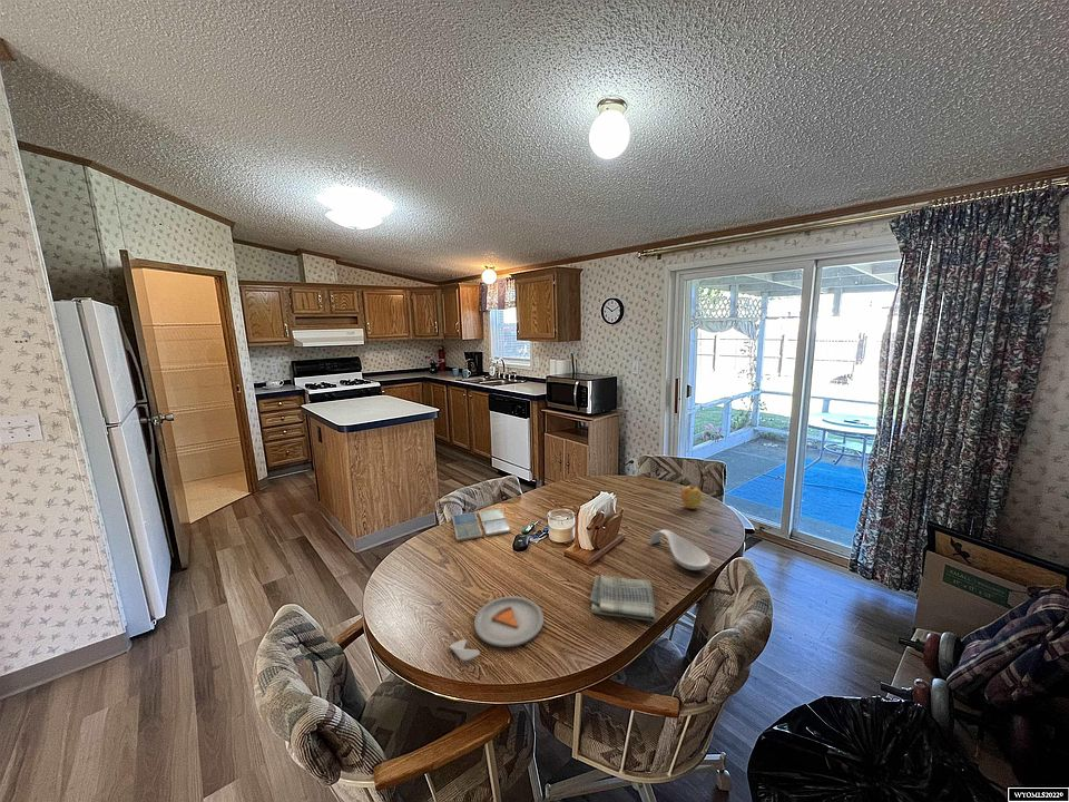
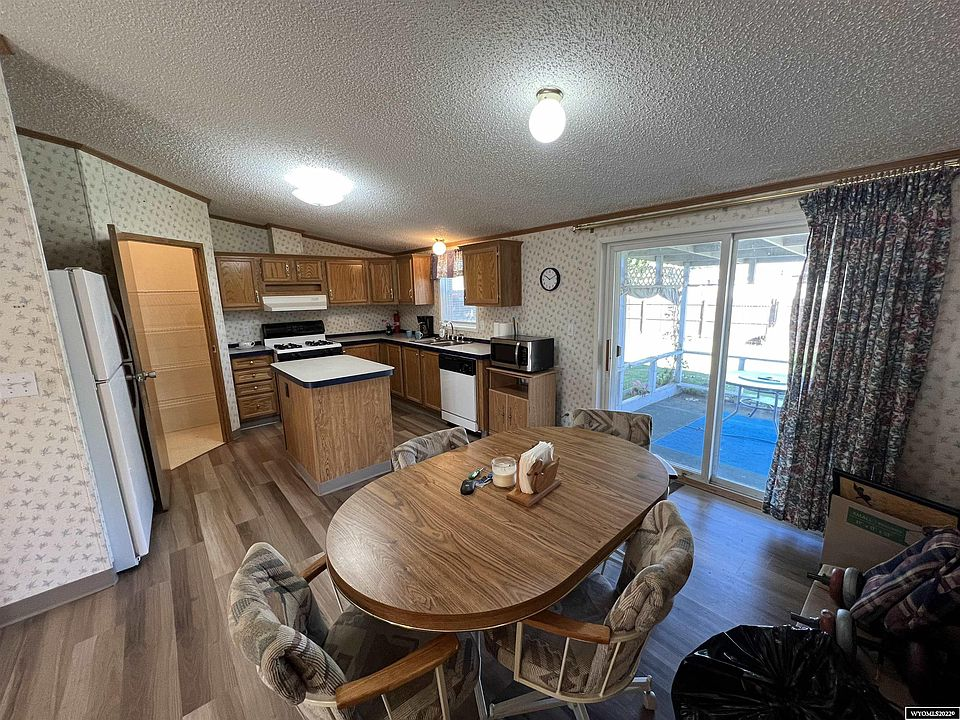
- dish towel (621, 594)
- dinner plate (498, 626)
- spoon rest (677, 548)
- drink coaster (481, 521)
- apple (690, 497)
